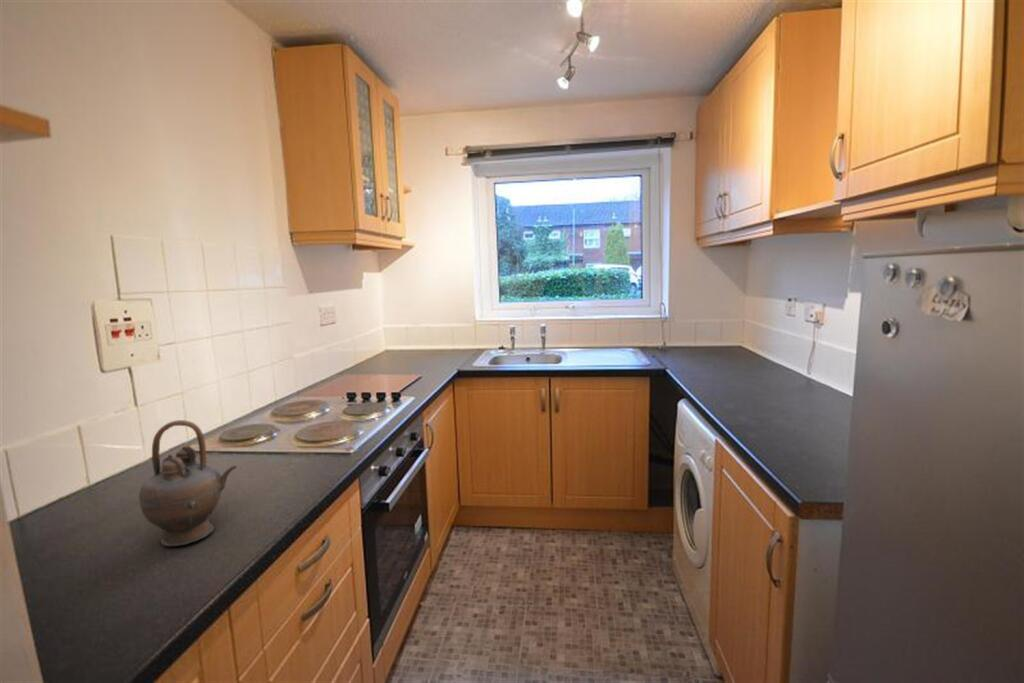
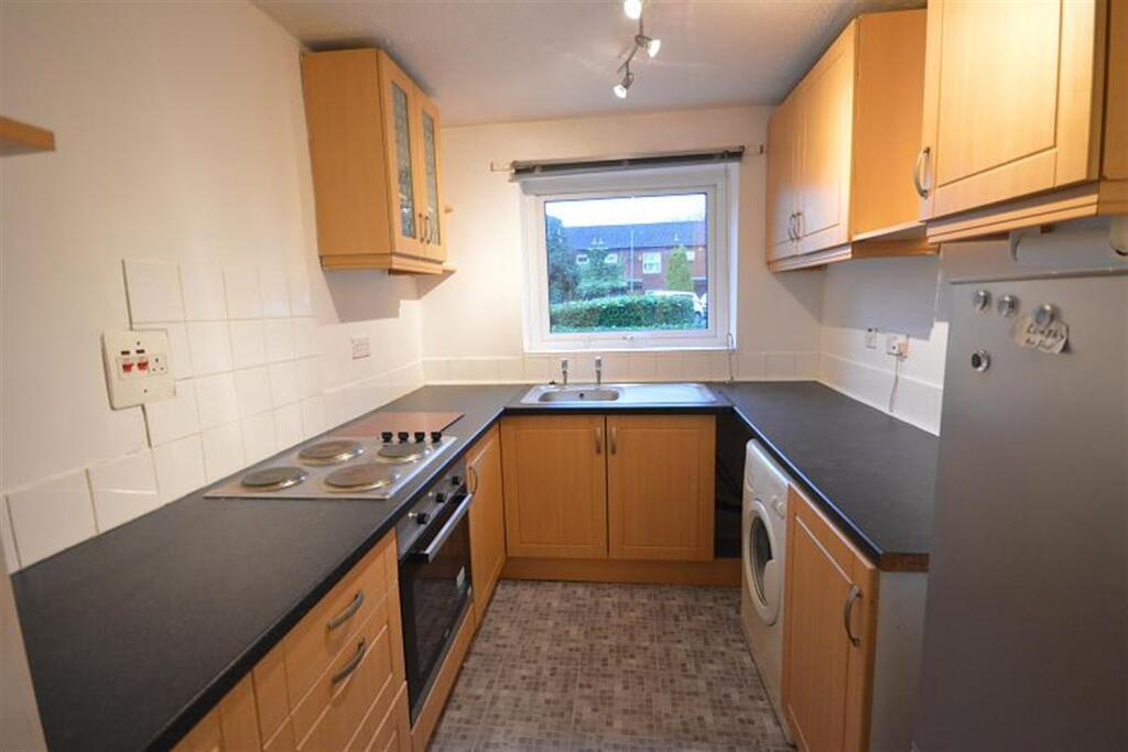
- teapot (190, 479)
